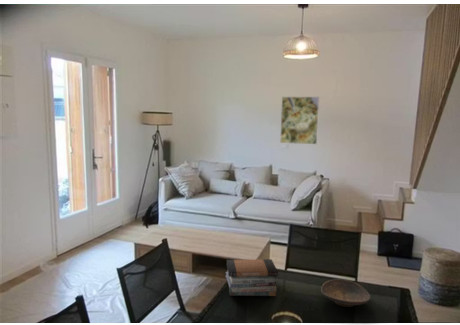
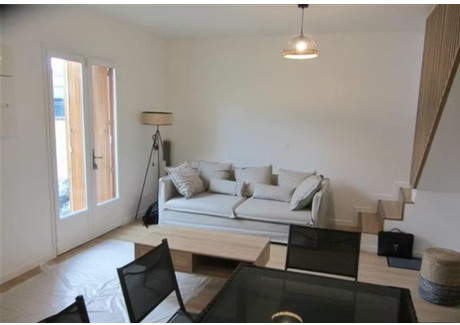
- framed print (299, 120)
- book stack (250, 277)
- decorative bowl (345, 295)
